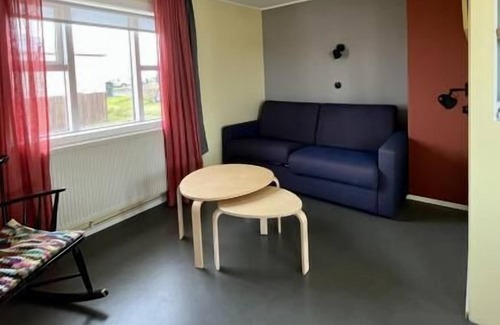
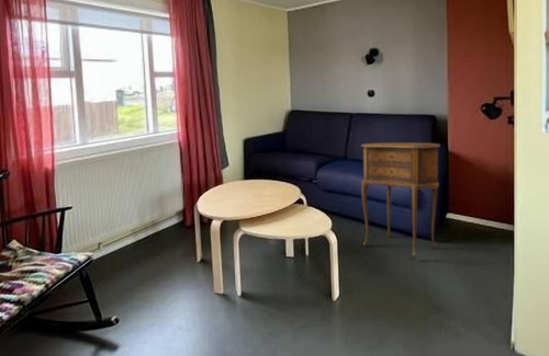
+ side table (401, 186)
